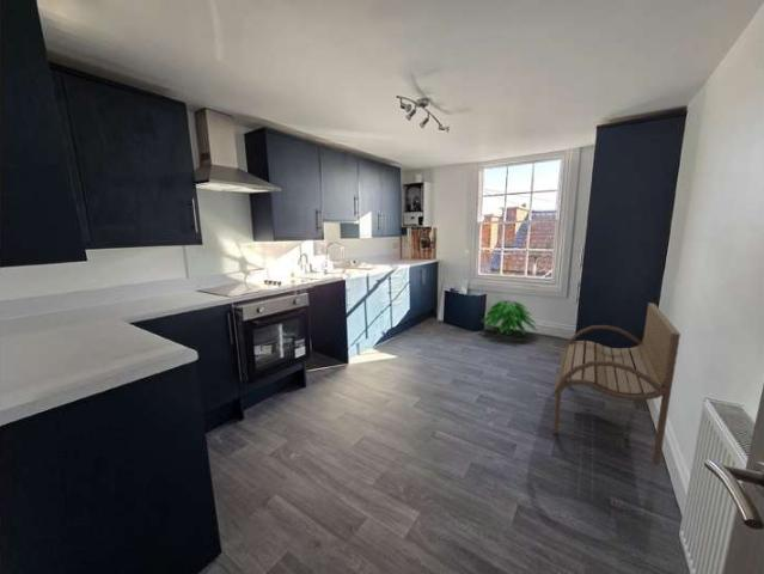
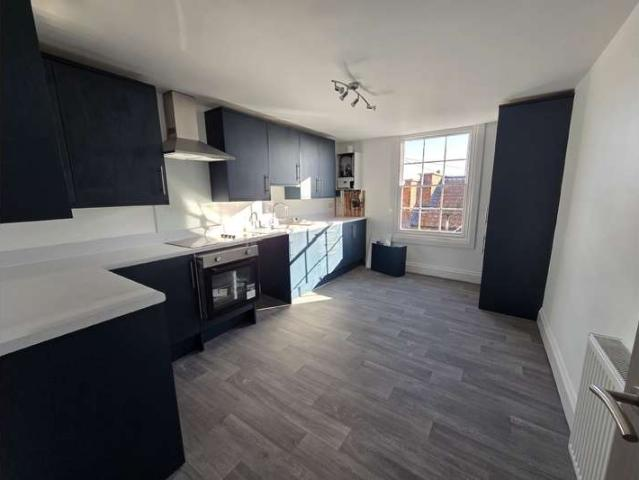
- indoor plant (508, 316)
- bench (605, 364)
